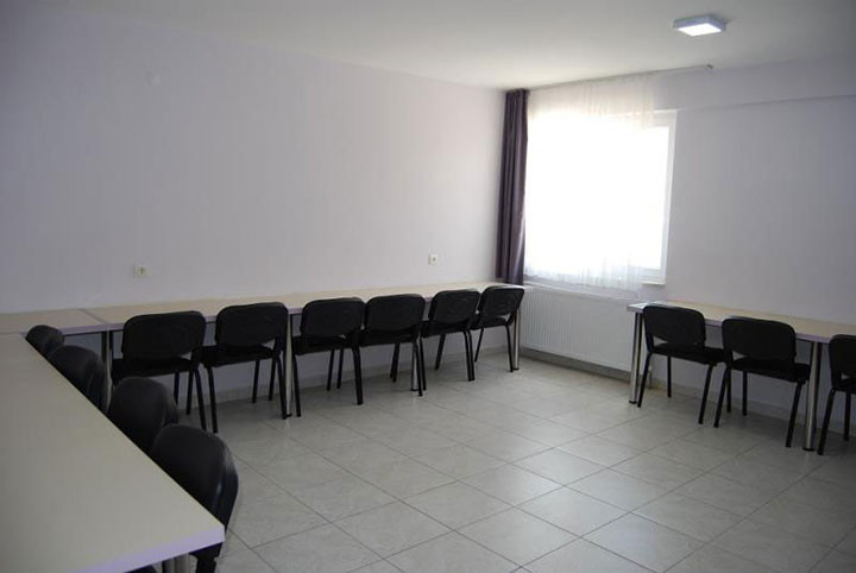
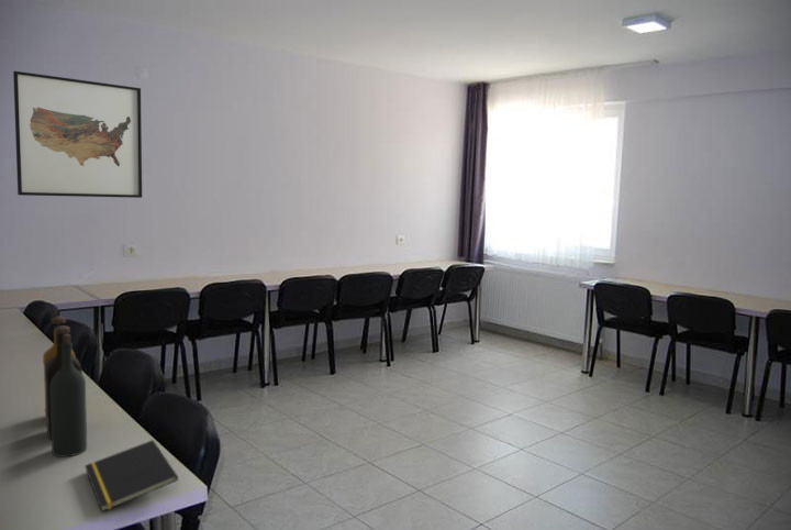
+ notepad (130, 472)
+ wall art (81, 139)
+ bottle (64, 377)
